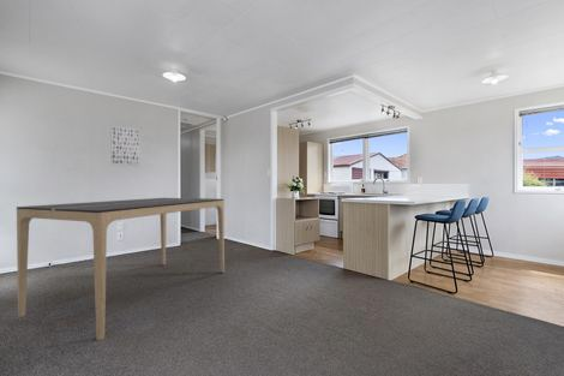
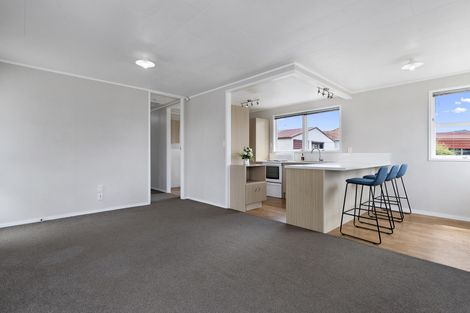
- wall art (126, 147)
- dining table (161, 245)
